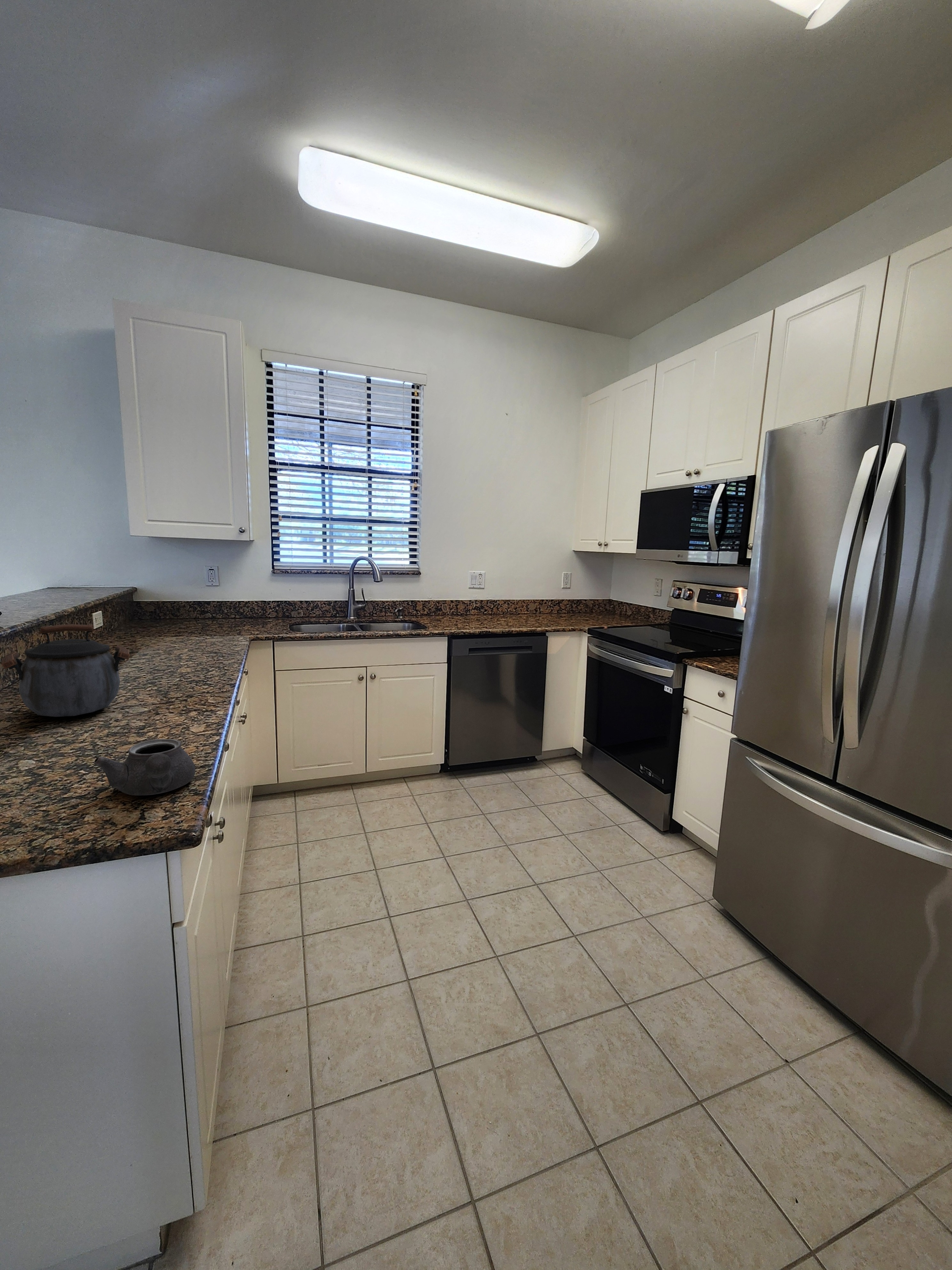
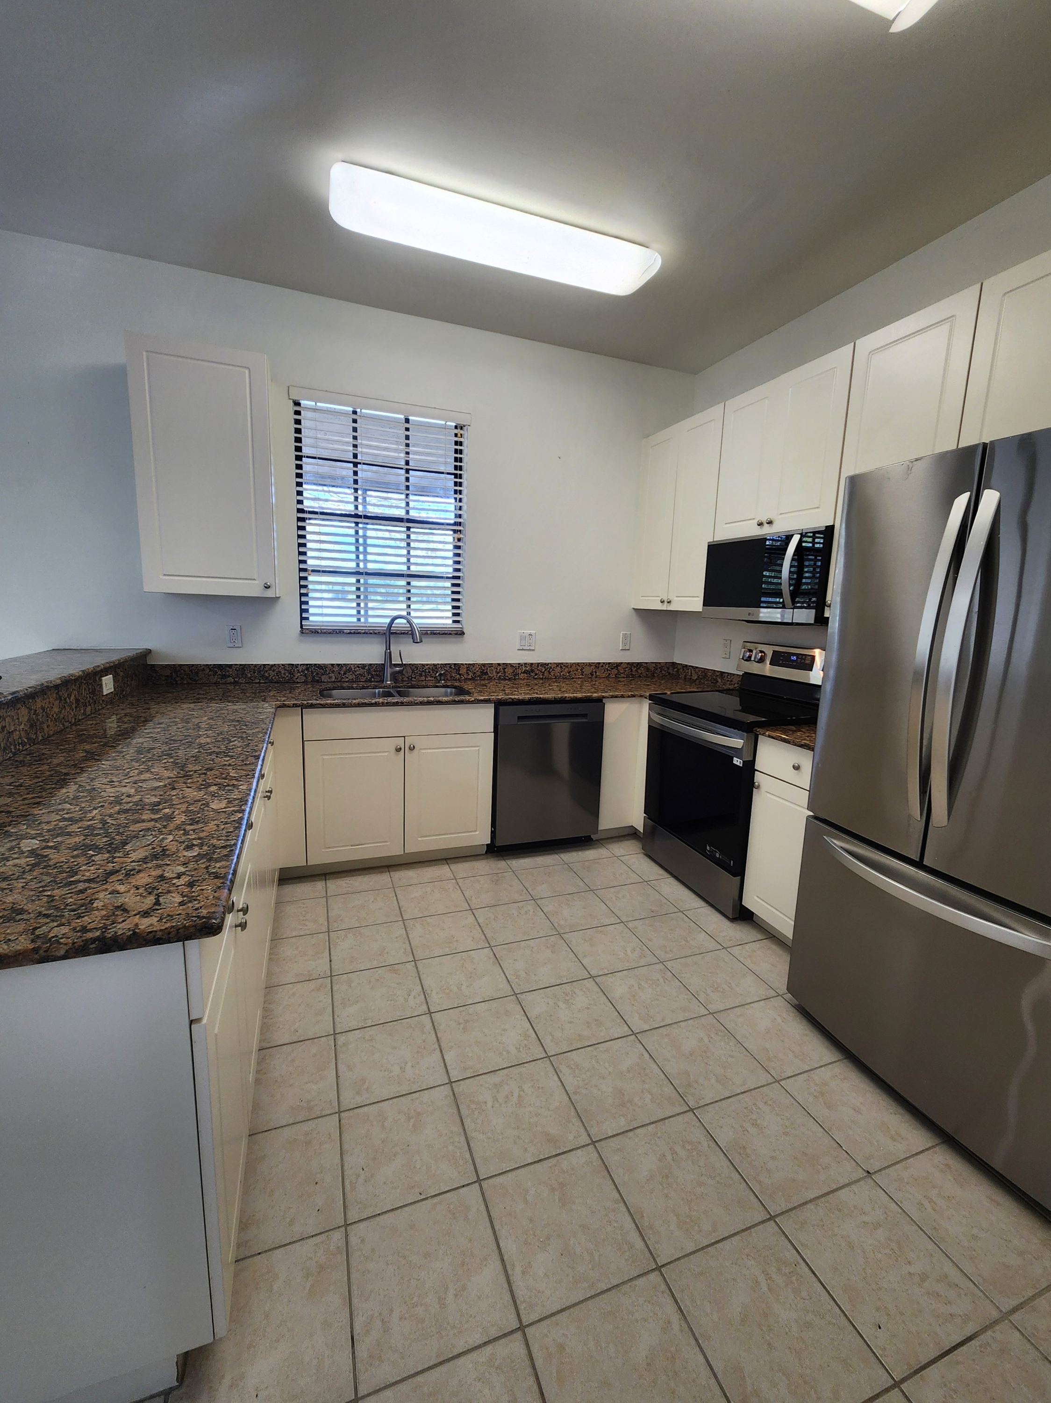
- kettle (70, 669)
- teapot (151, 767)
